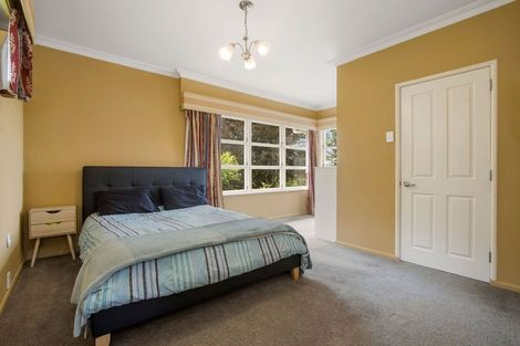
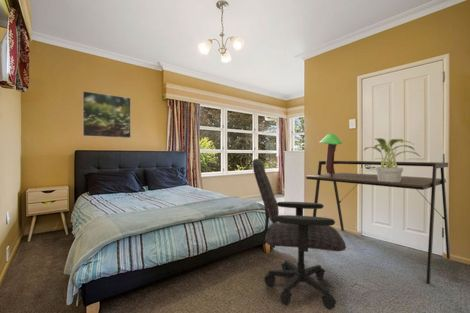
+ office chair (296, 223)
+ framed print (108, 116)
+ table lamp (330, 154)
+ potted plant (388, 159)
+ desk (376, 185)
